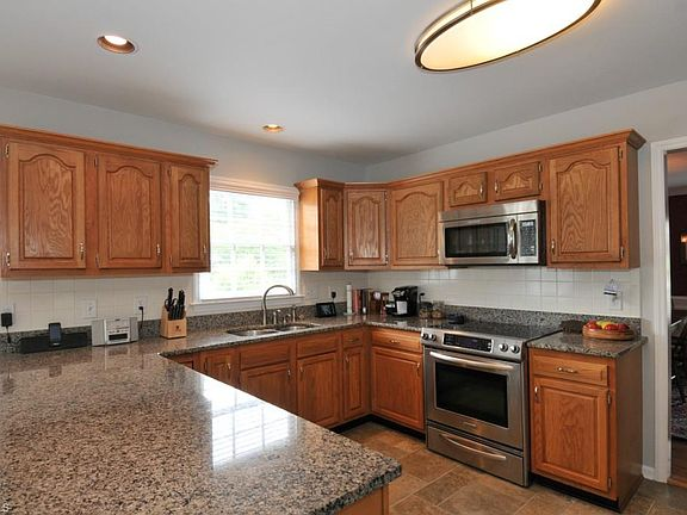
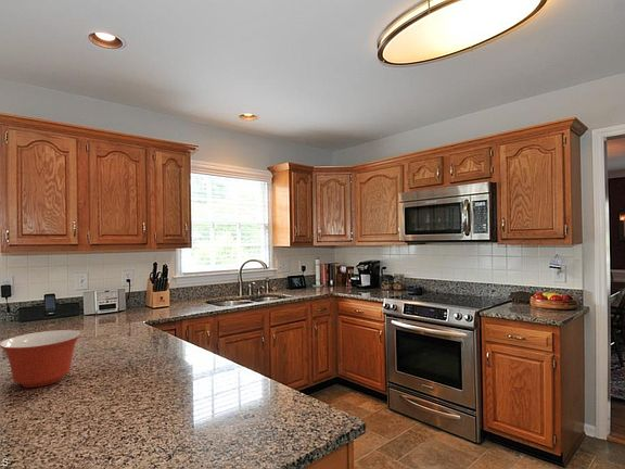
+ mixing bowl (42, 359)
